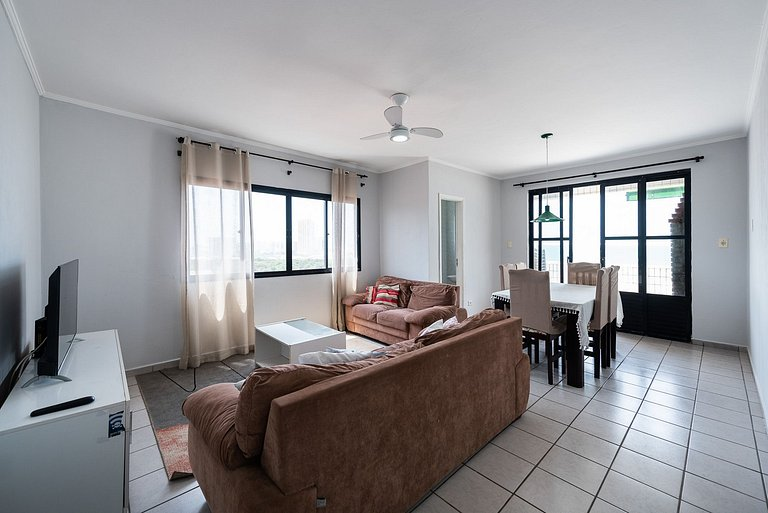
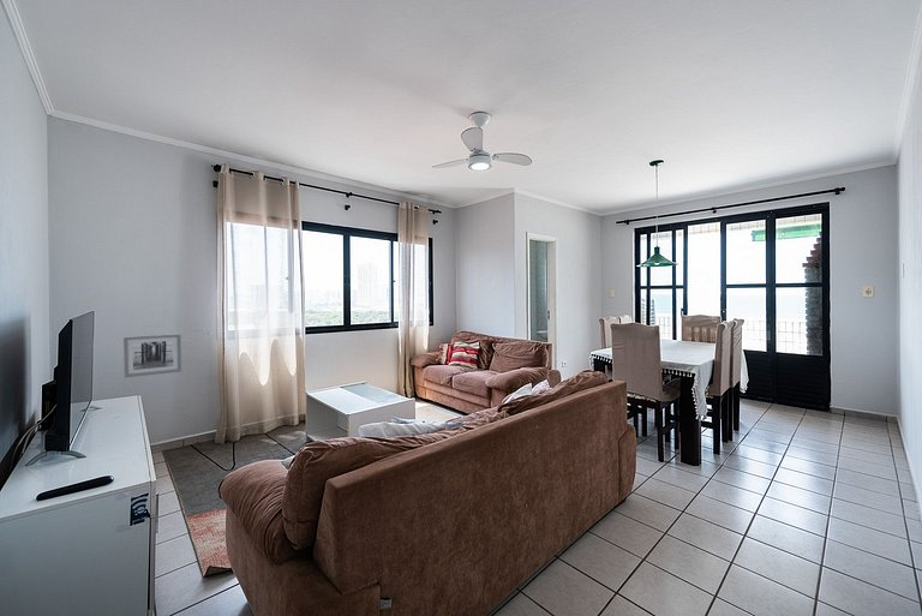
+ wall art (152, 354)
